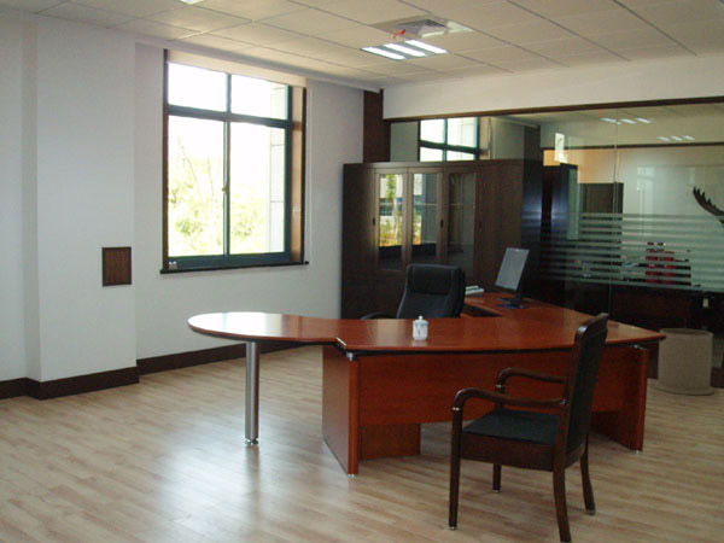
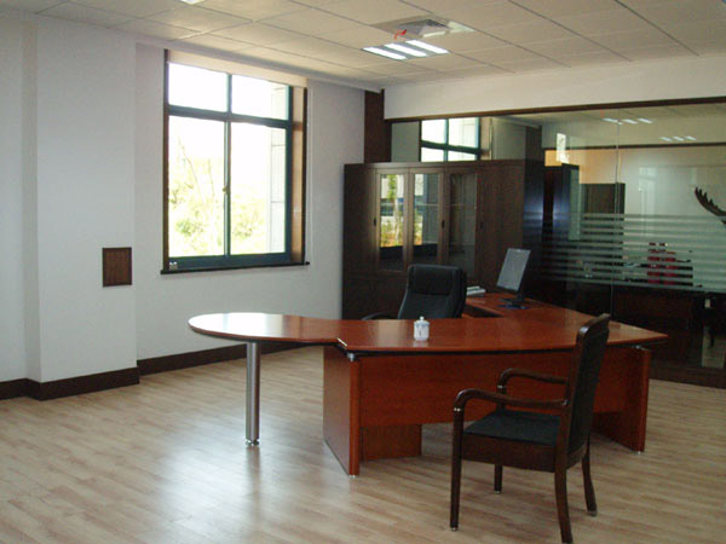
- trash can (684, 360)
